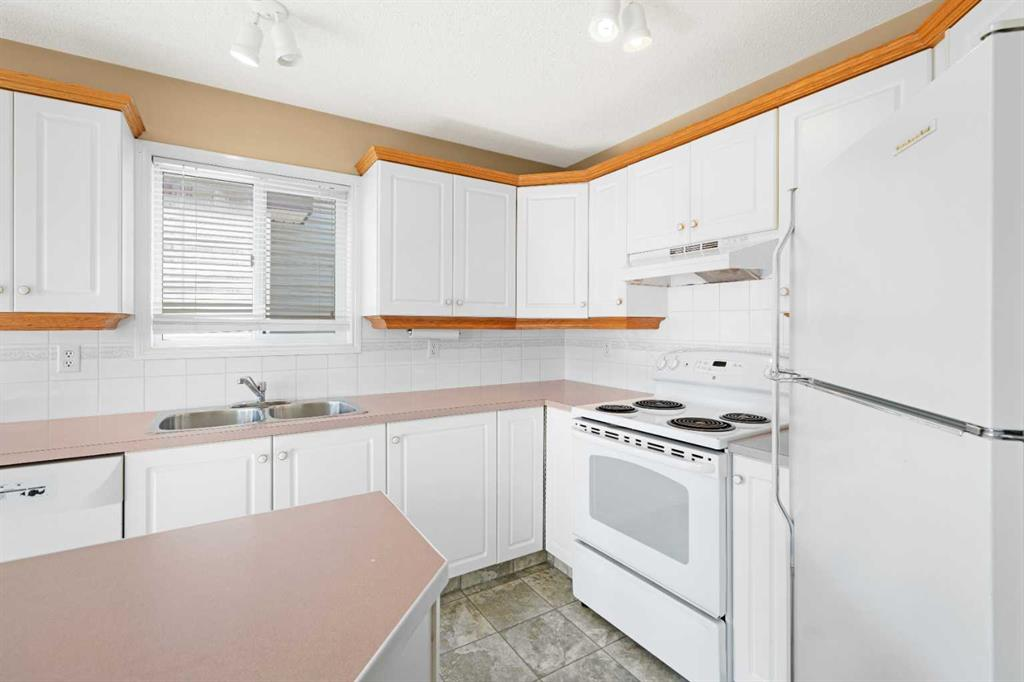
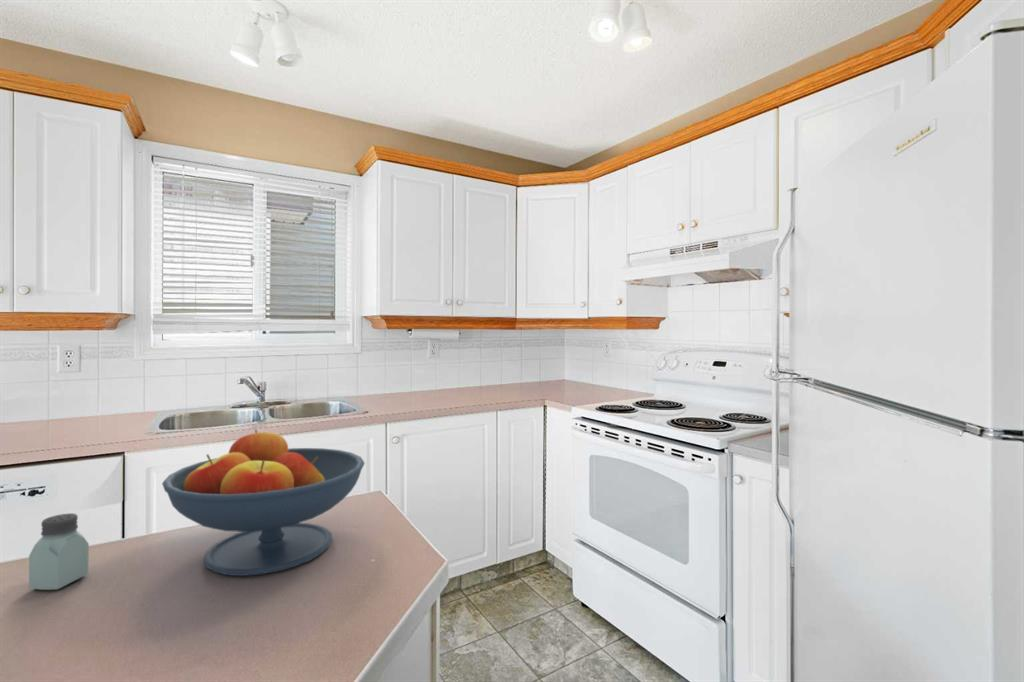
+ saltshaker (59, 549)
+ fruit bowl (271, 493)
